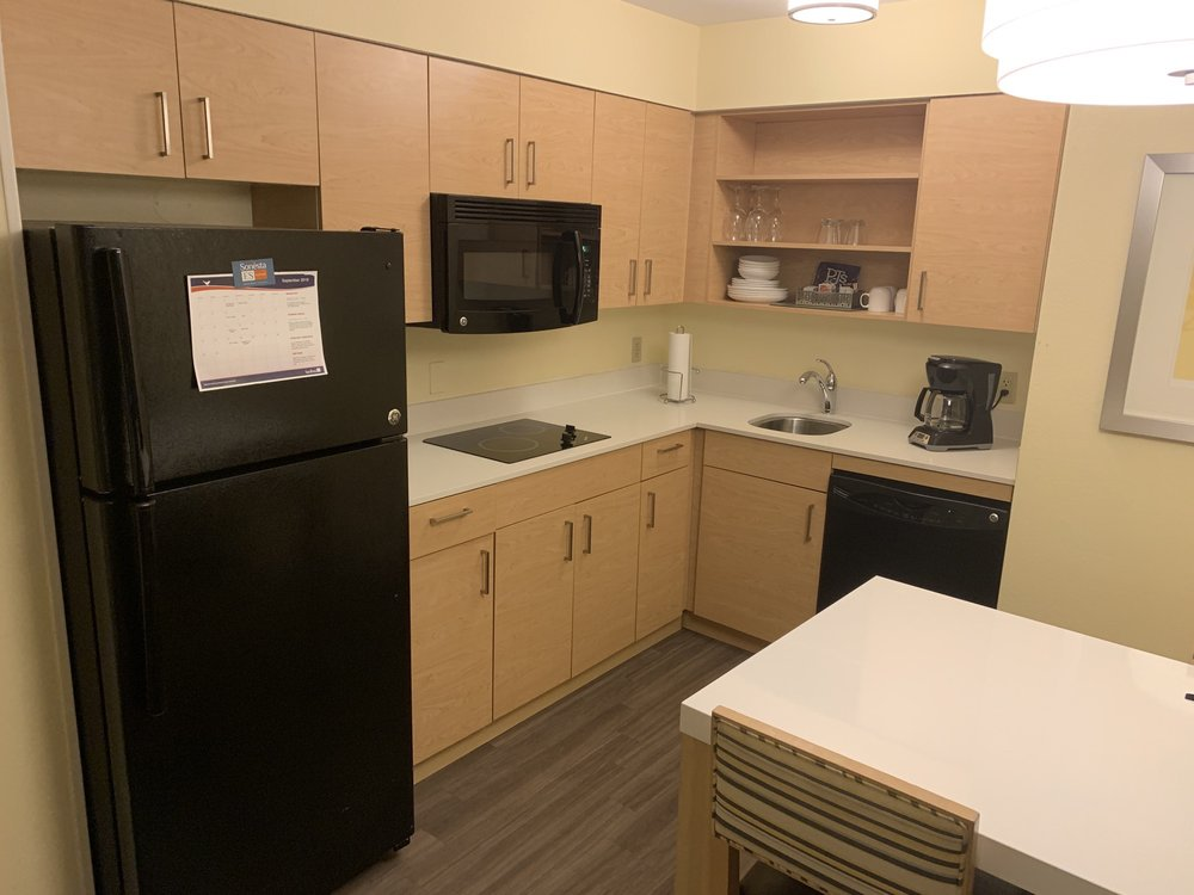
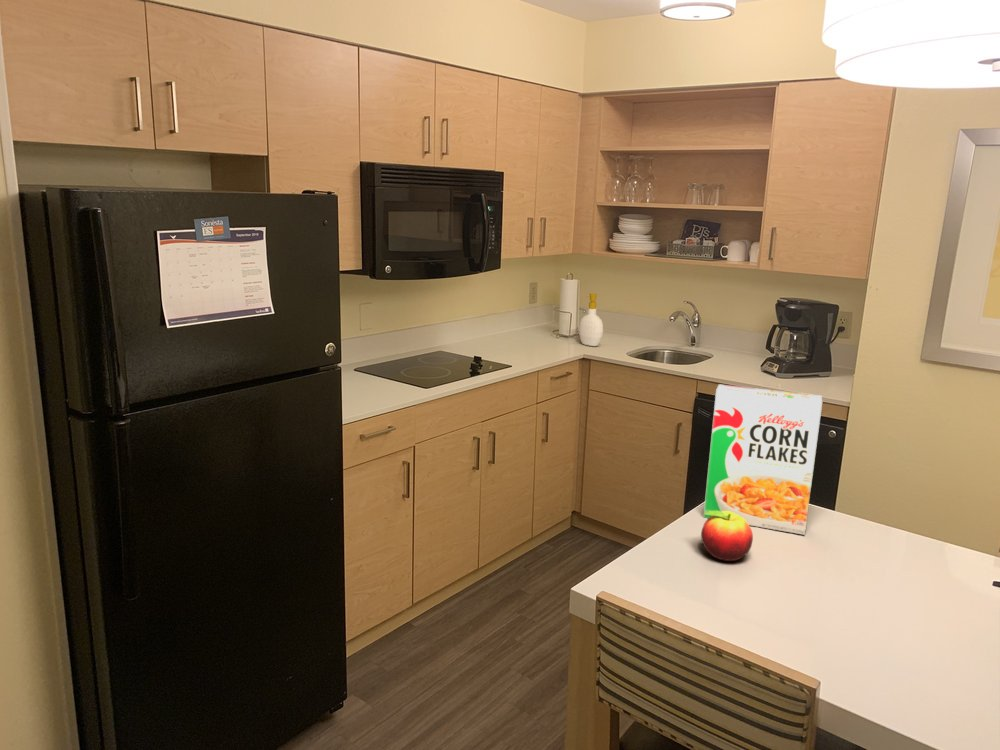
+ cereal box (760, 458)
+ fruit (726, 533)
+ soap bottle (591, 319)
